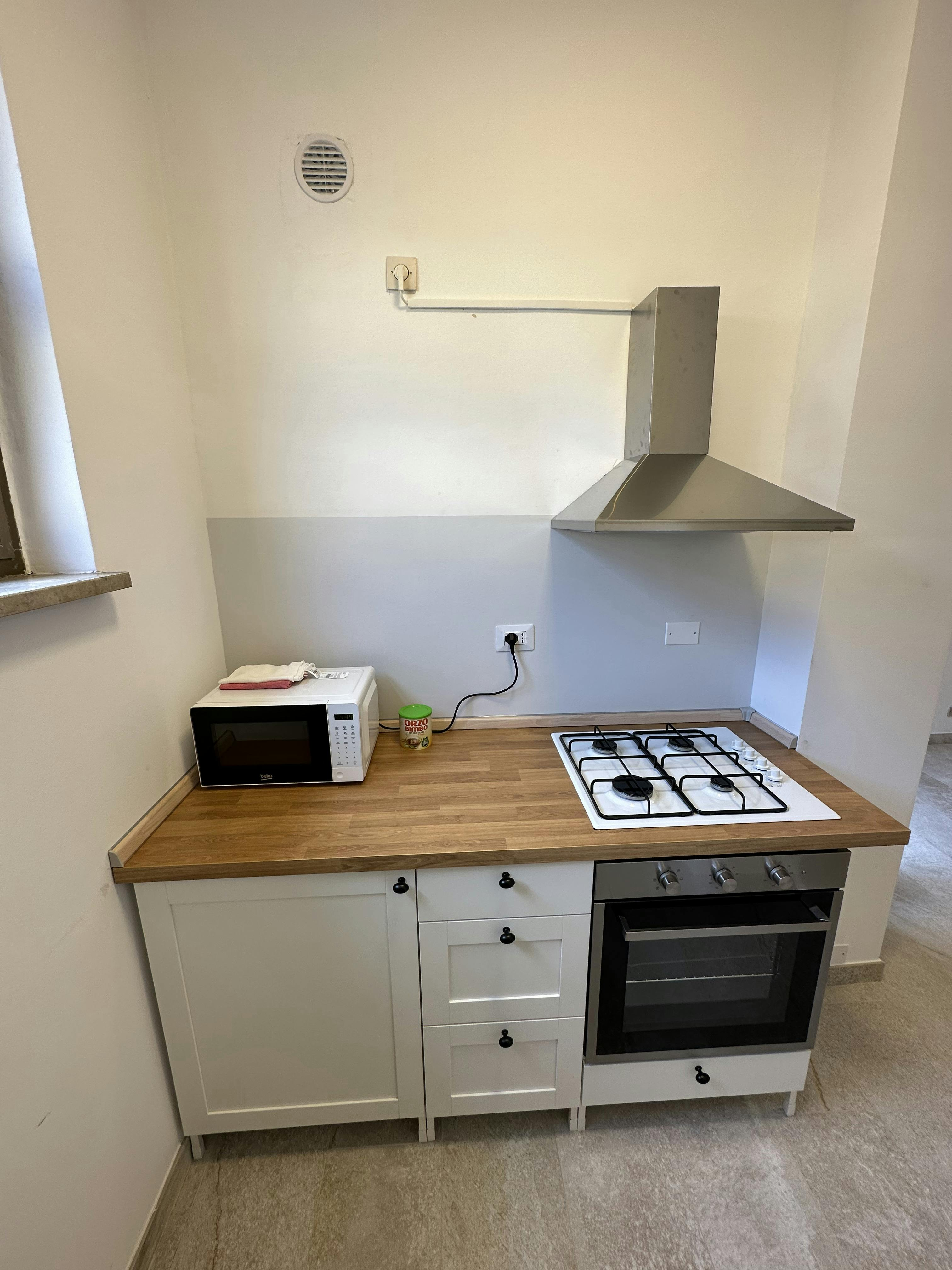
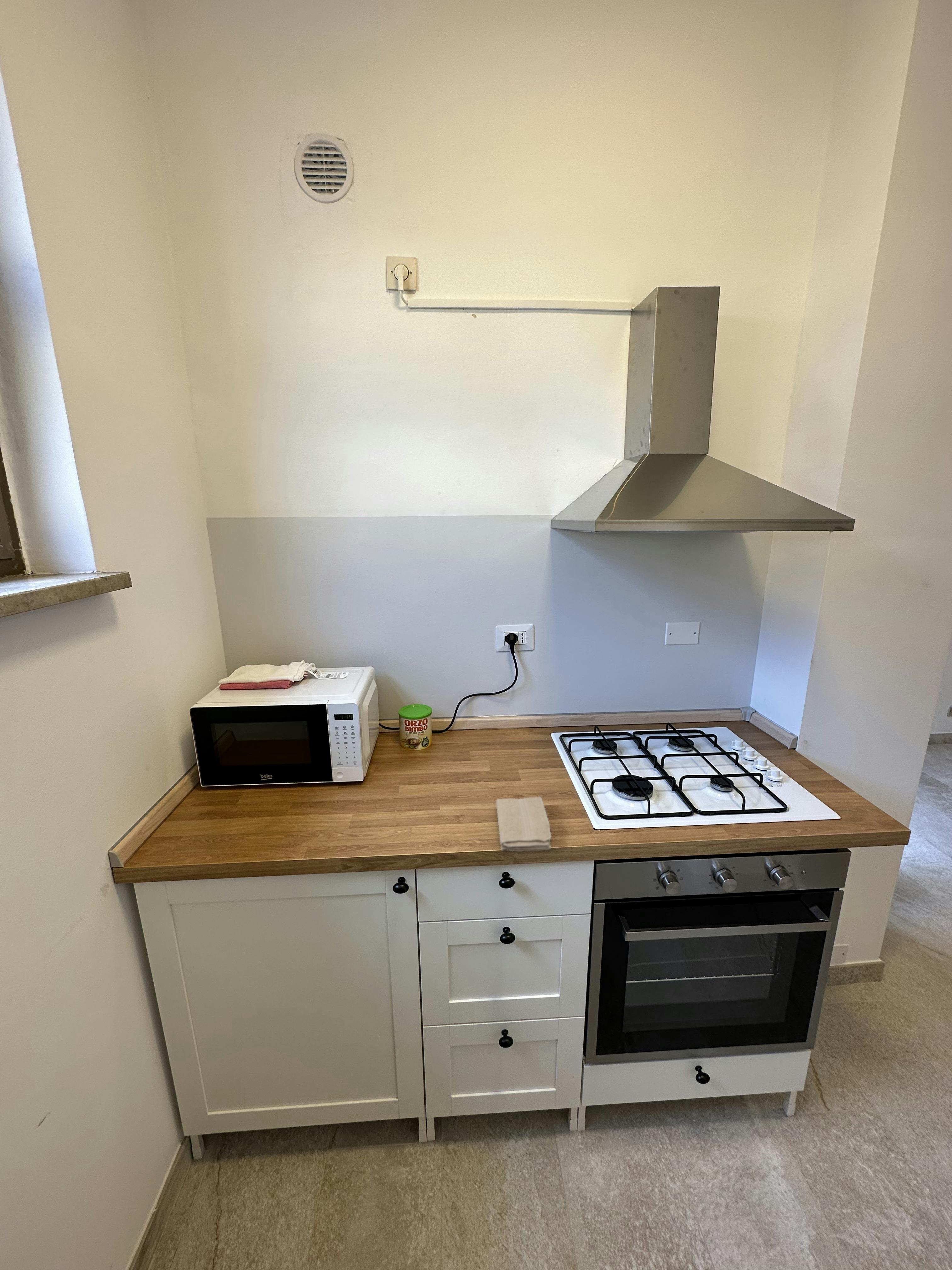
+ washcloth (522, 821)
